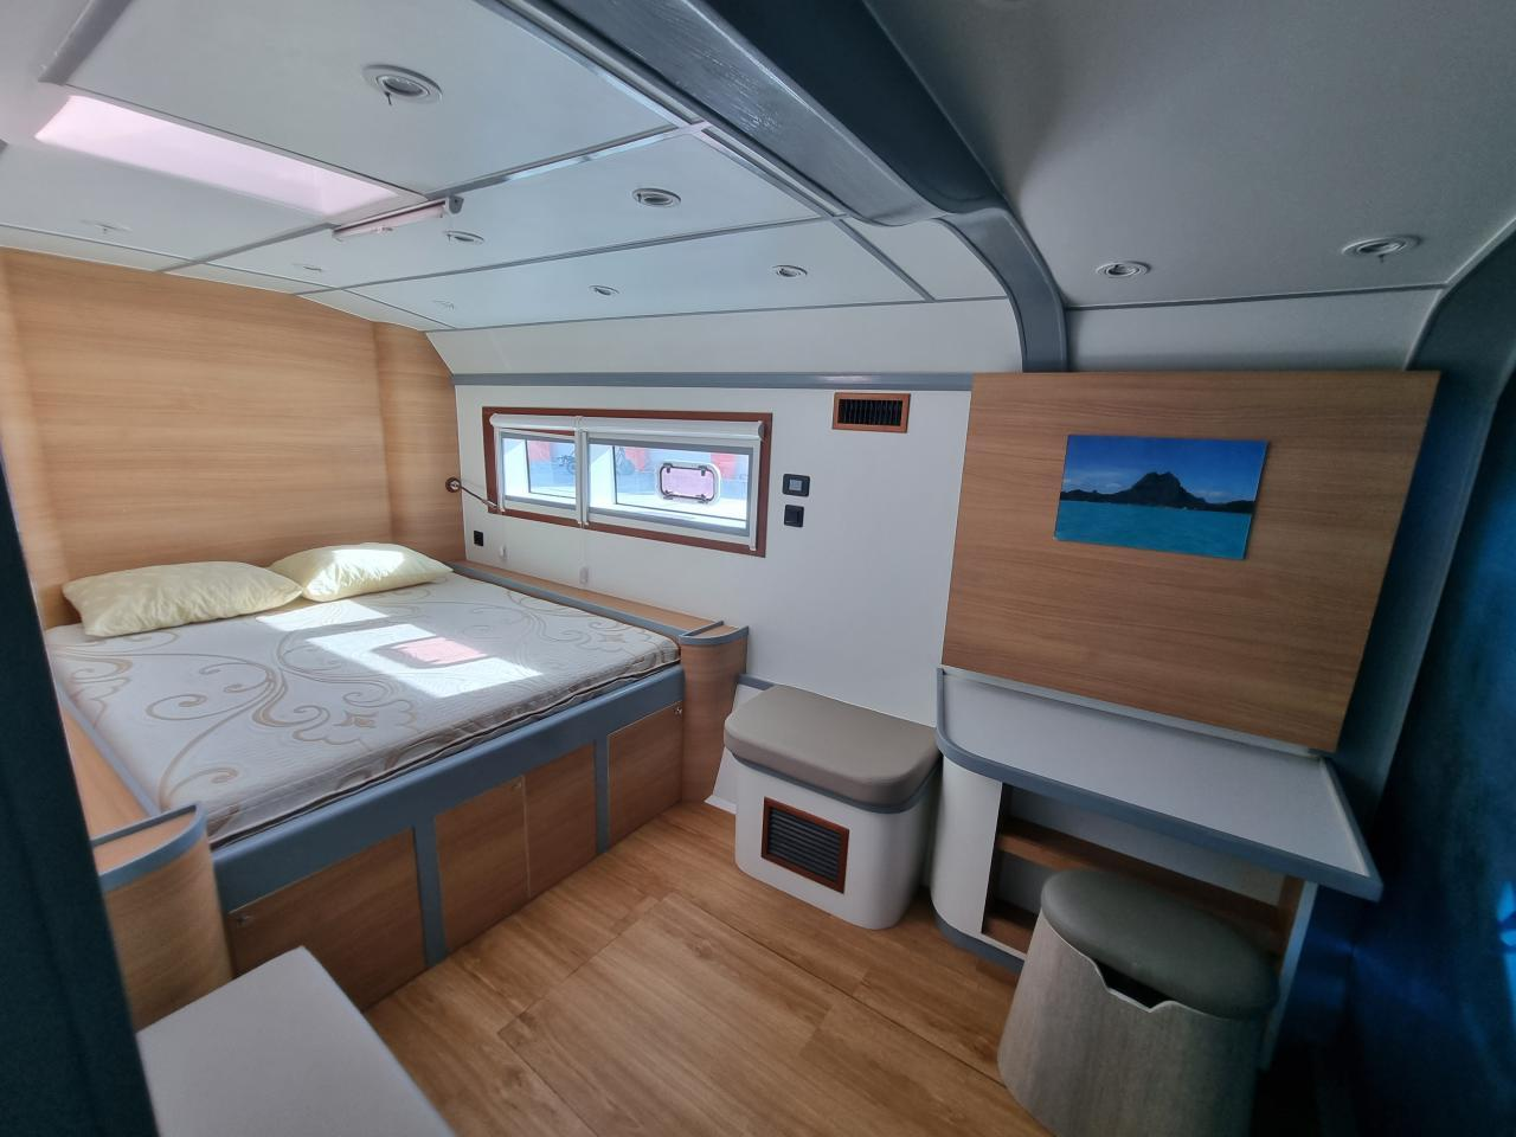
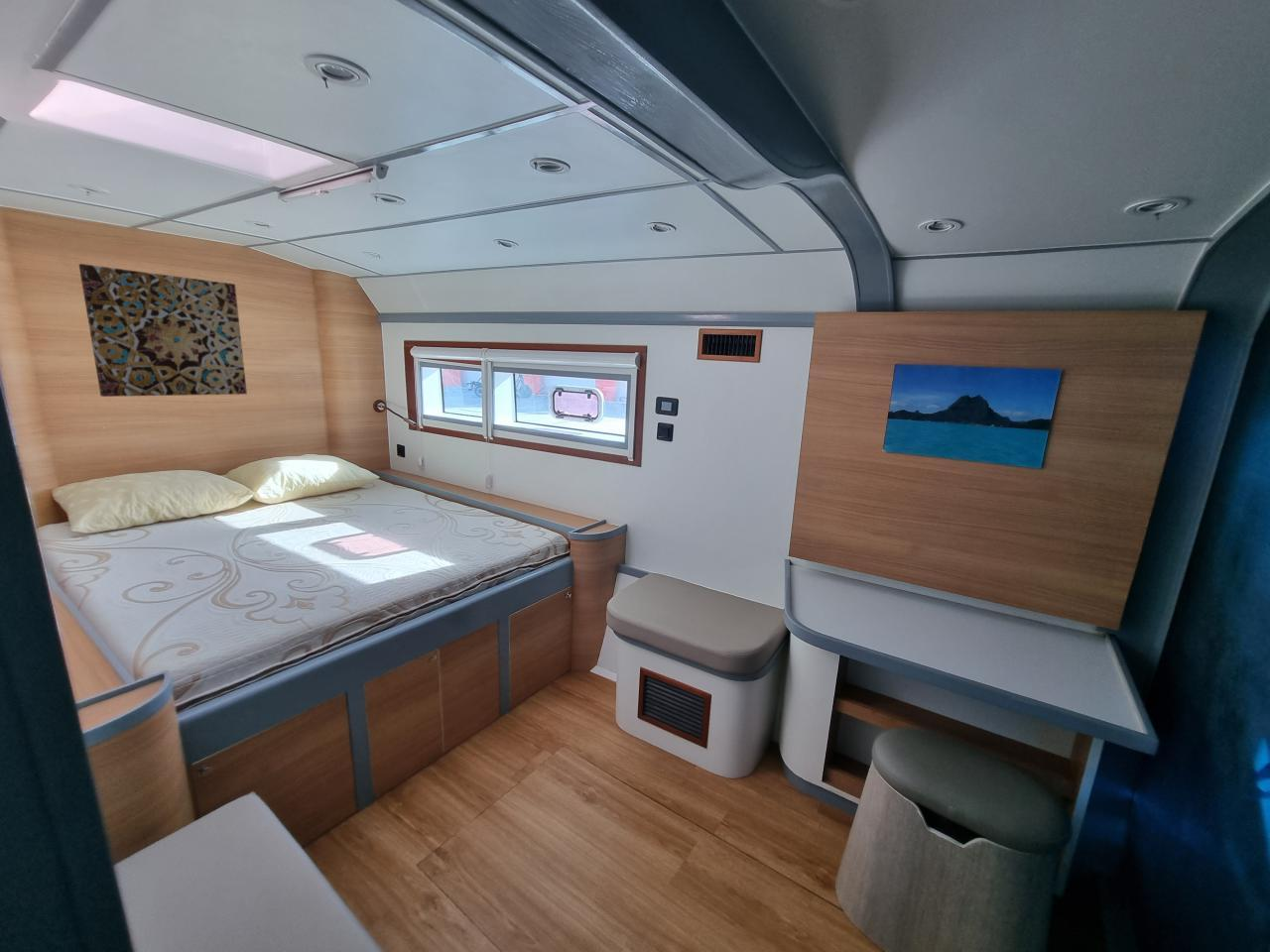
+ wall art (172, 336)
